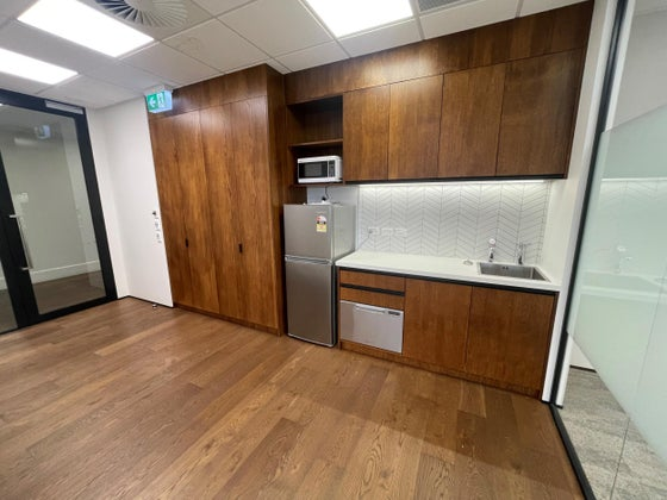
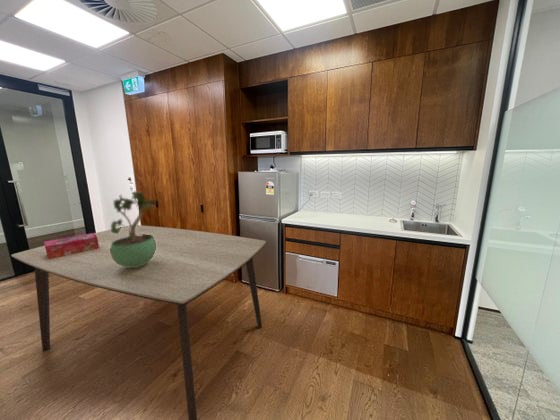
+ tissue box (72, 244)
+ dining table (153, 294)
+ potted plant (133, 228)
